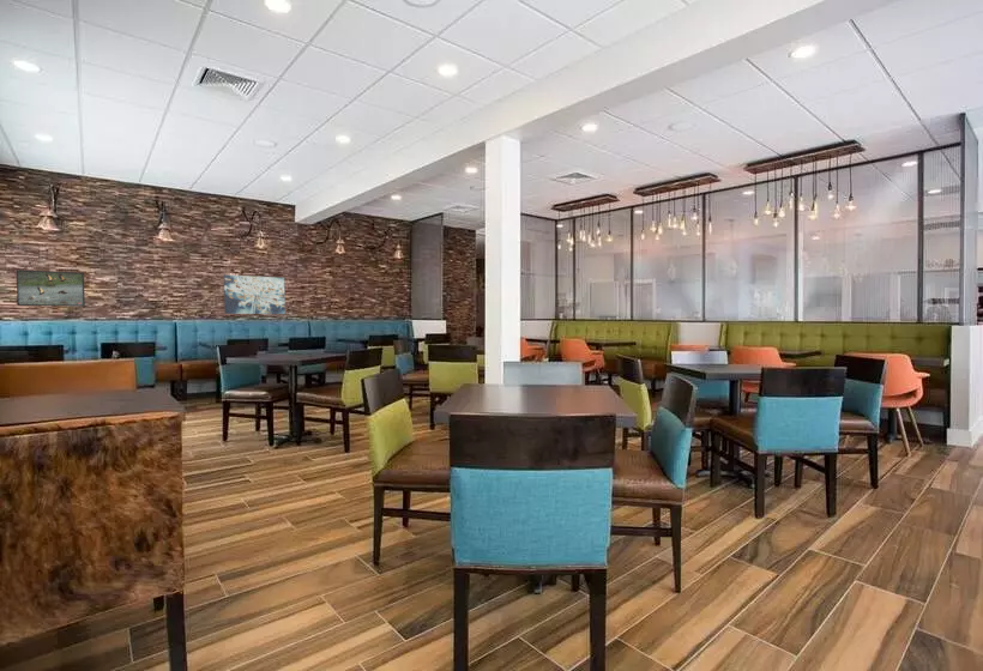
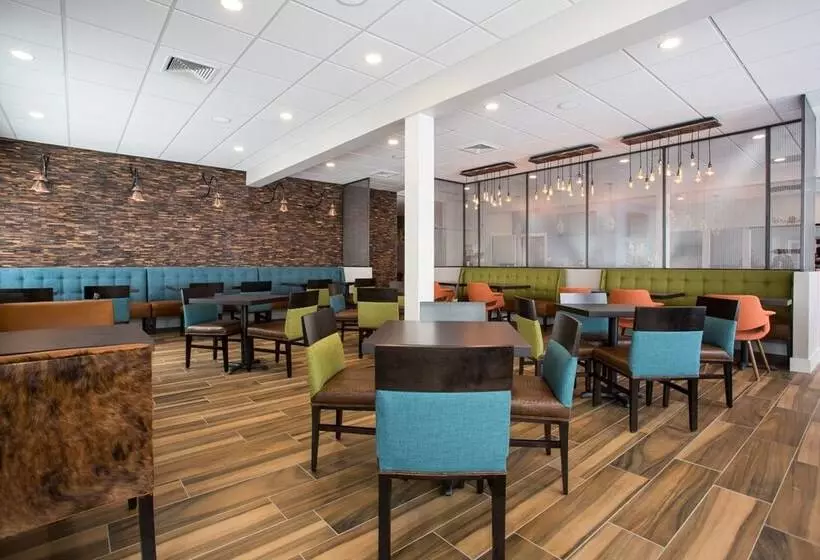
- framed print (52, 288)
- wall art (255, 295)
